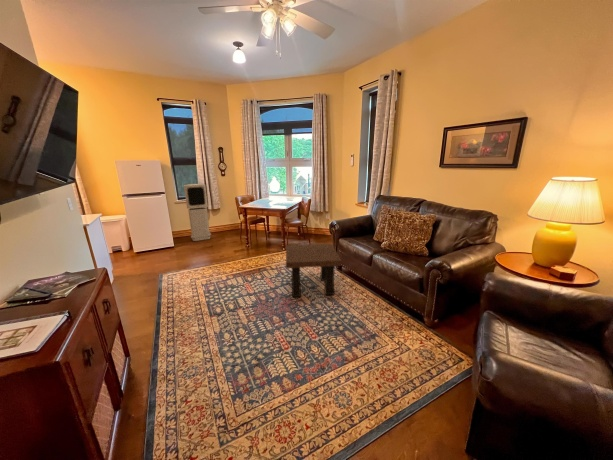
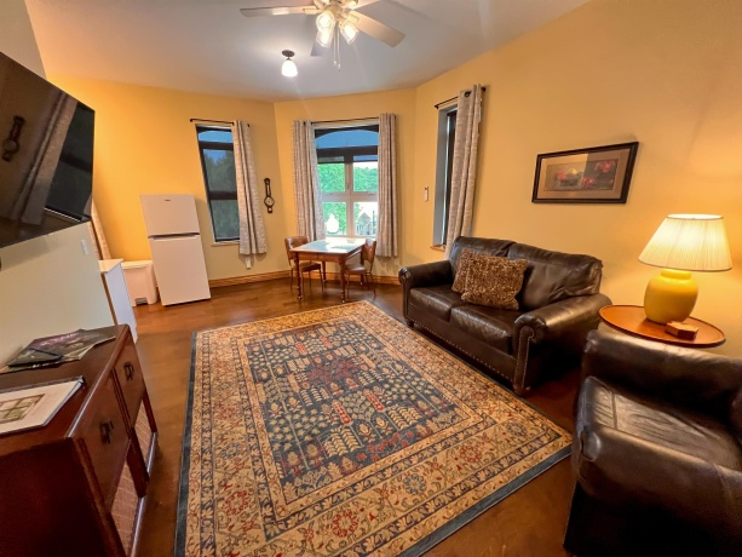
- side table (311, 266)
- air purifier (197, 211)
